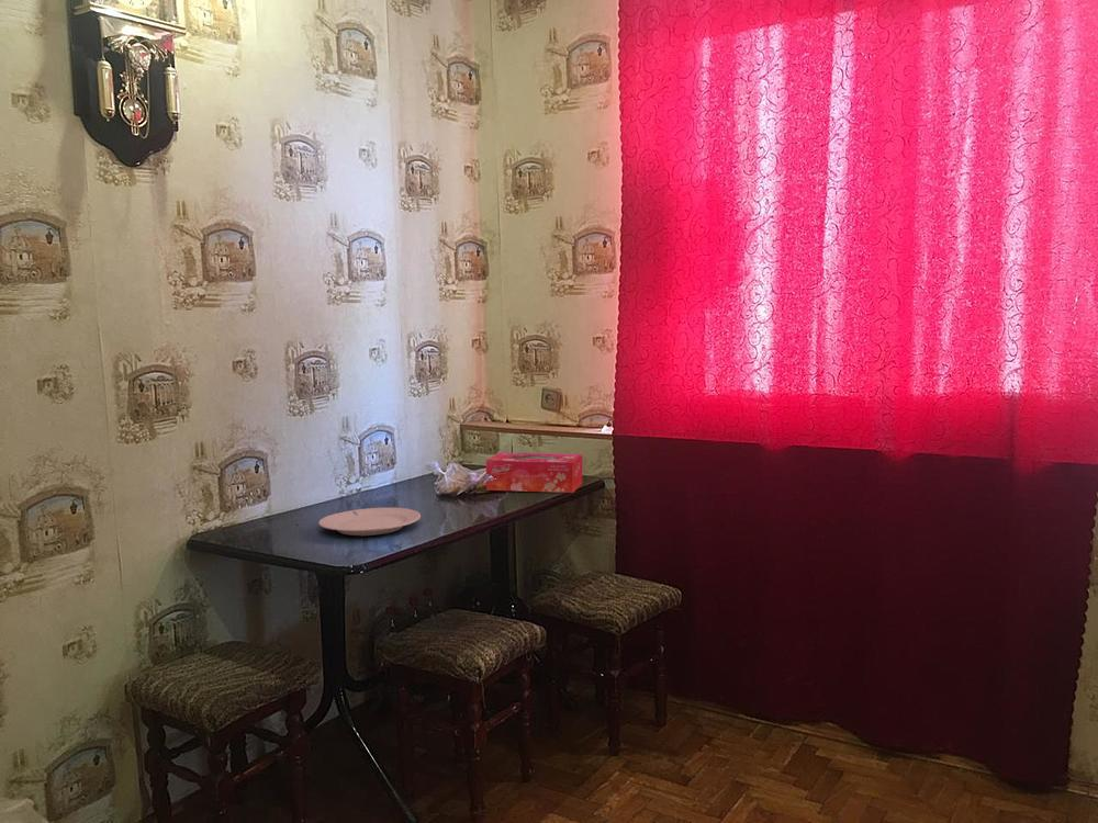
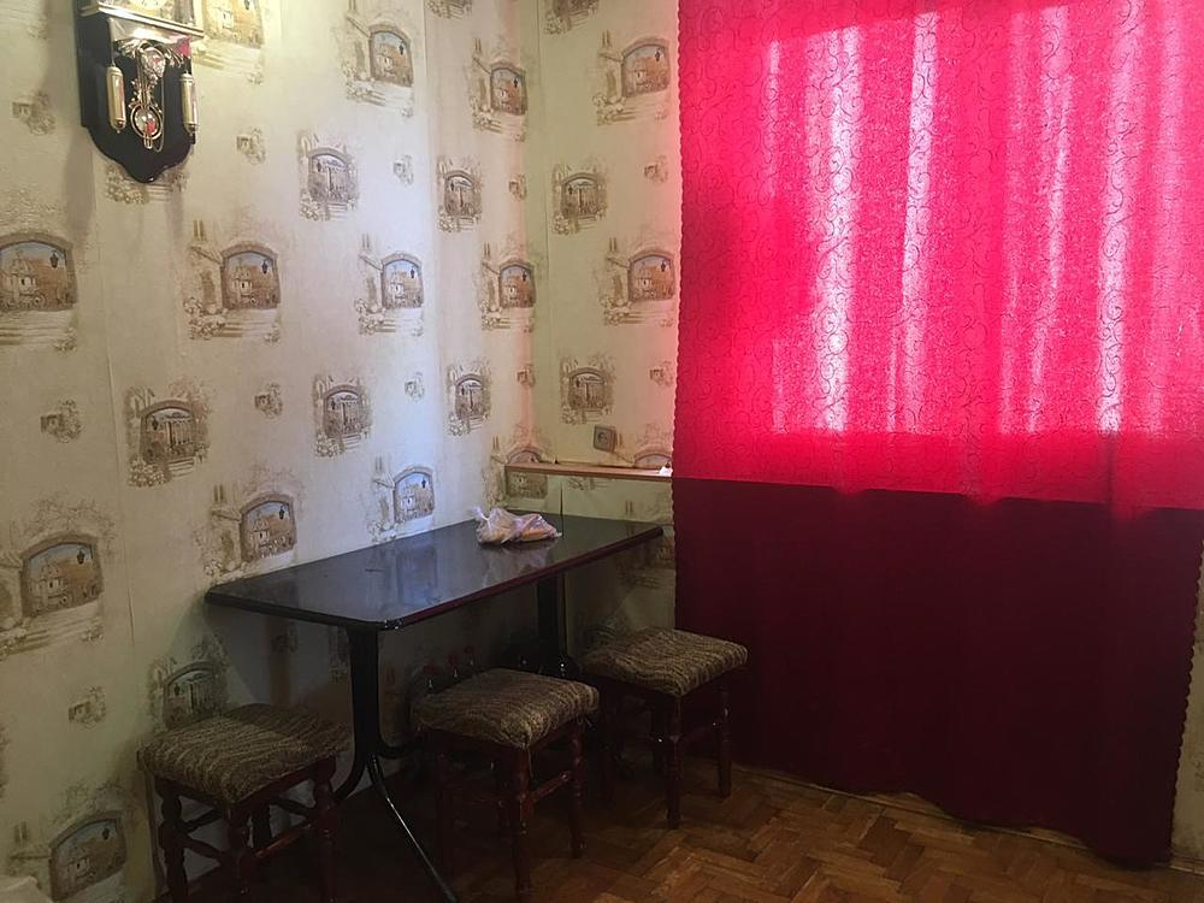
- tissue box (535, 472)
- chinaware (370, 522)
